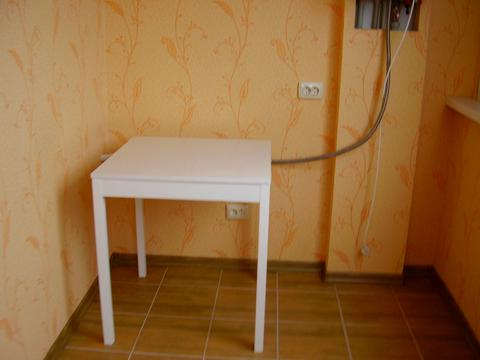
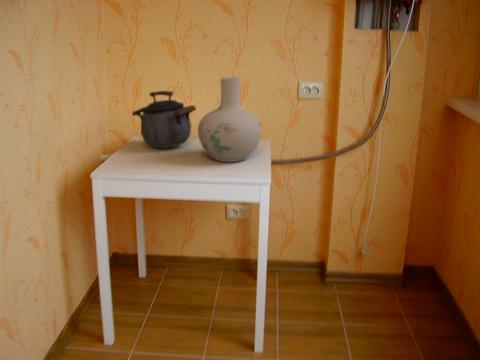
+ kettle (164, 118)
+ vase (229, 118)
